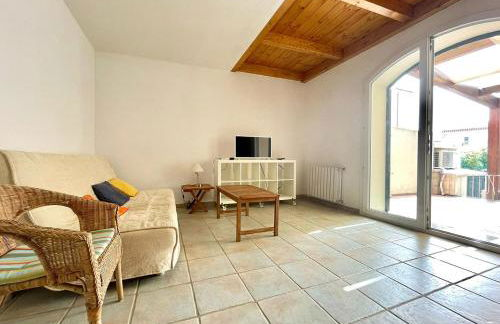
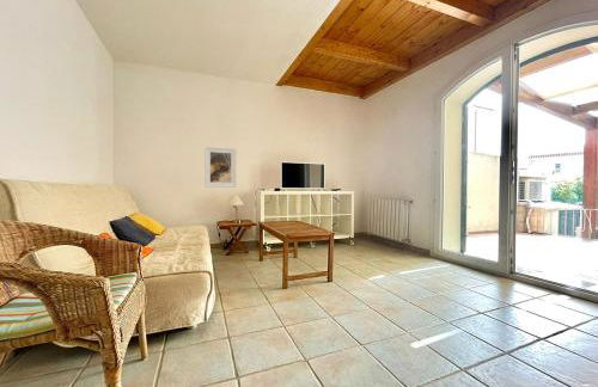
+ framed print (220, 167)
